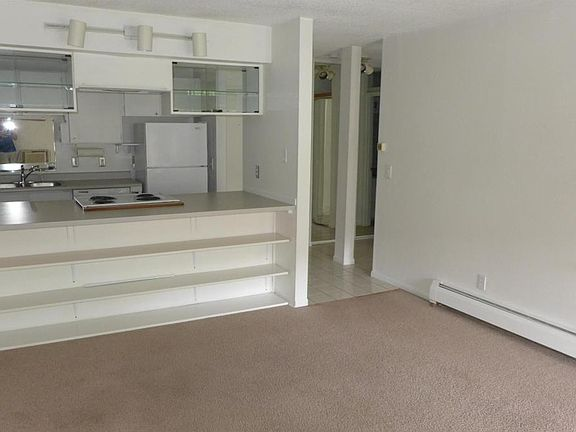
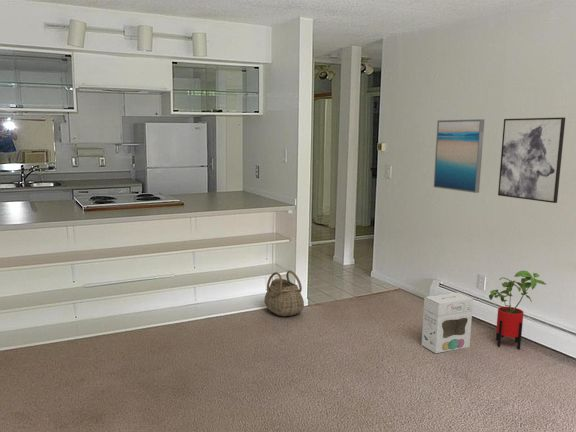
+ wall art (457, 155)
+ basket (284, 291)
+ wall art (529, 159)
+ cardboard box (447, 322)
+ house plant (512, 307)
